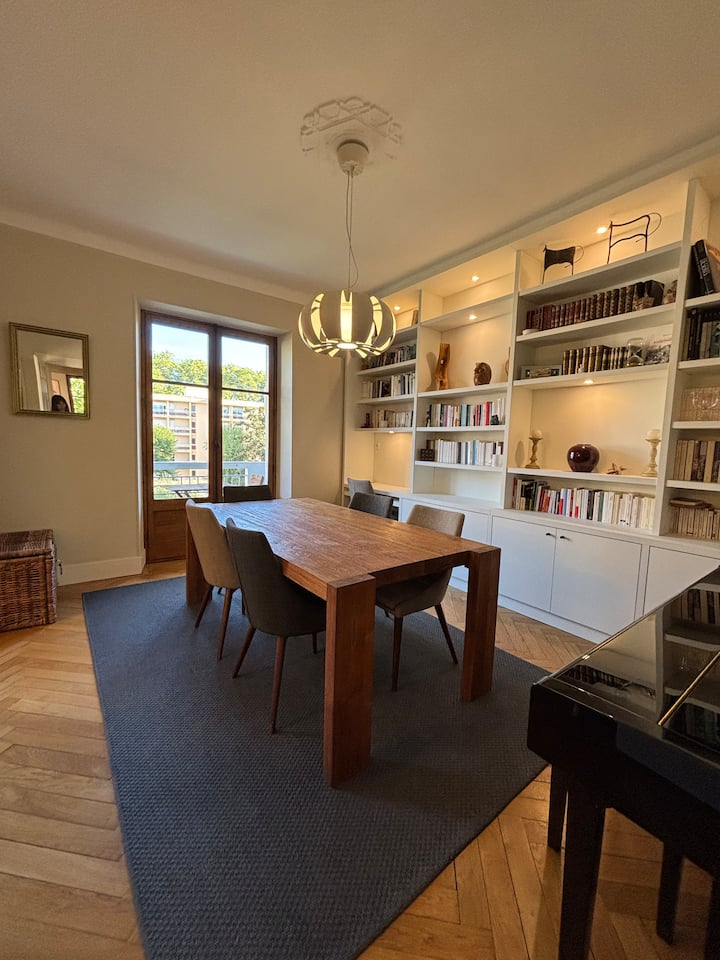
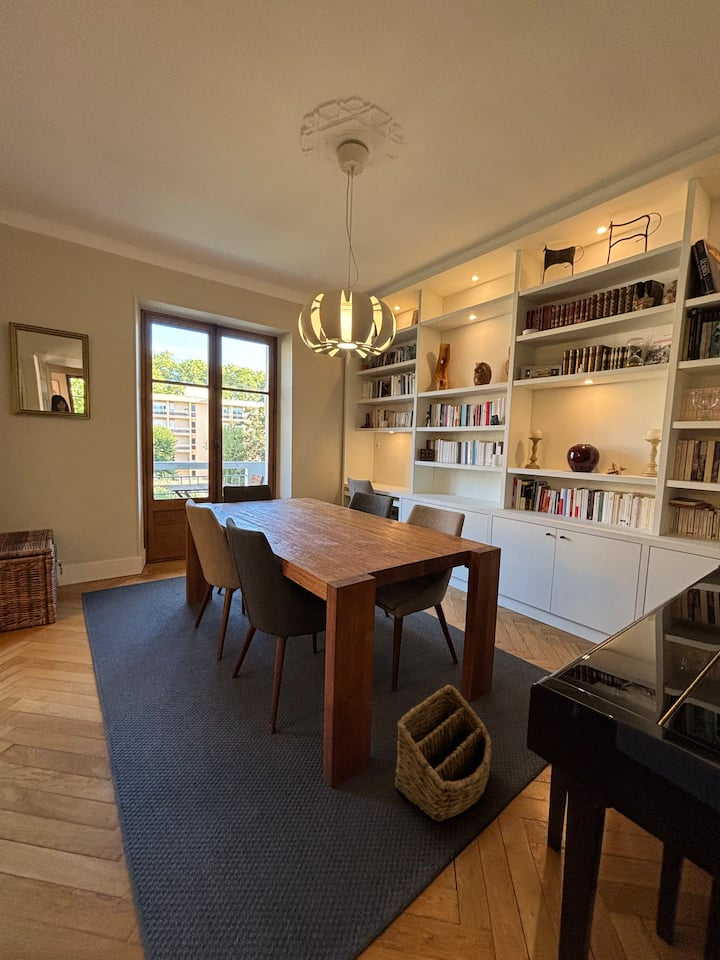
+ basket (449, 748)
